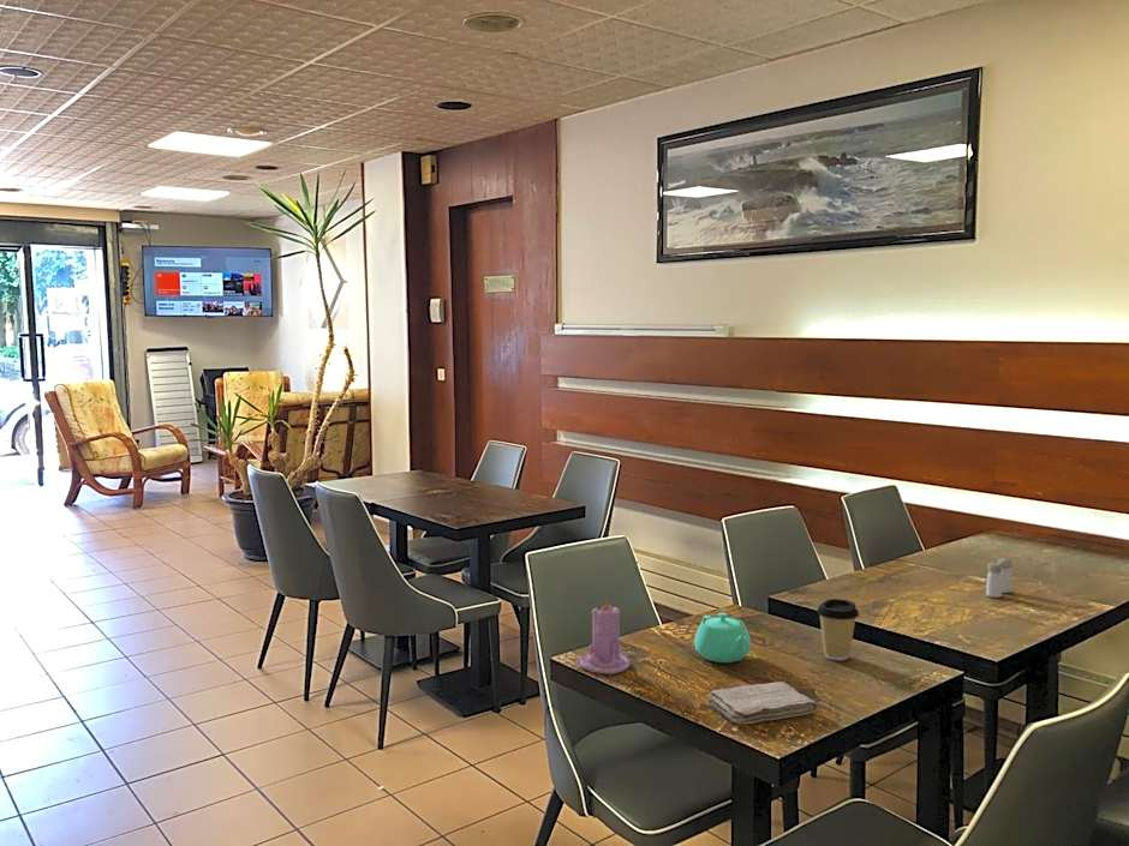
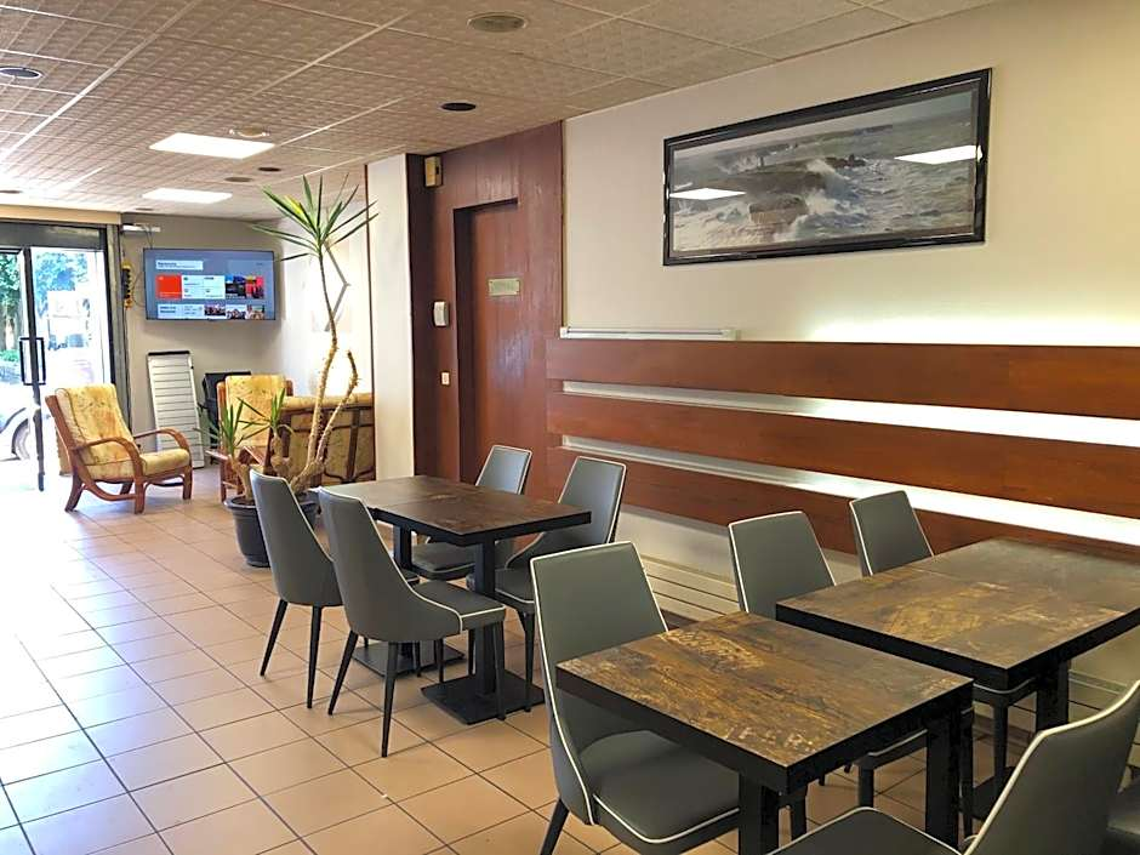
- salt and pepper shaker (999, 576)
- coffee cup (837, 630)
- candle (605, 631)
- washcloth (760, 701)
- teapot (723, 635)
